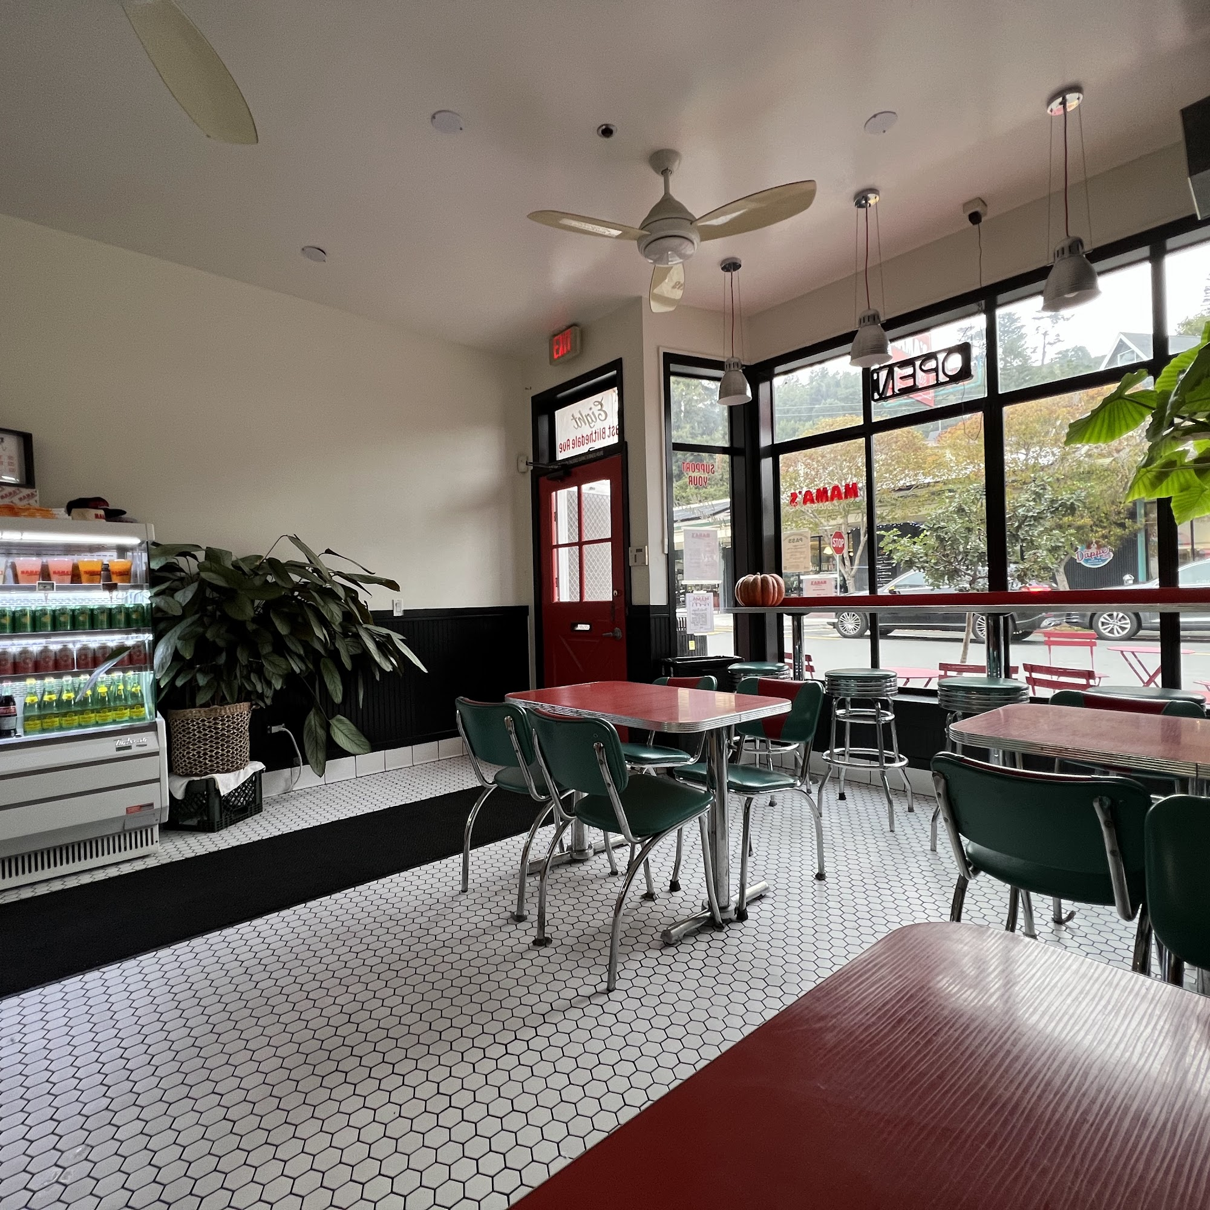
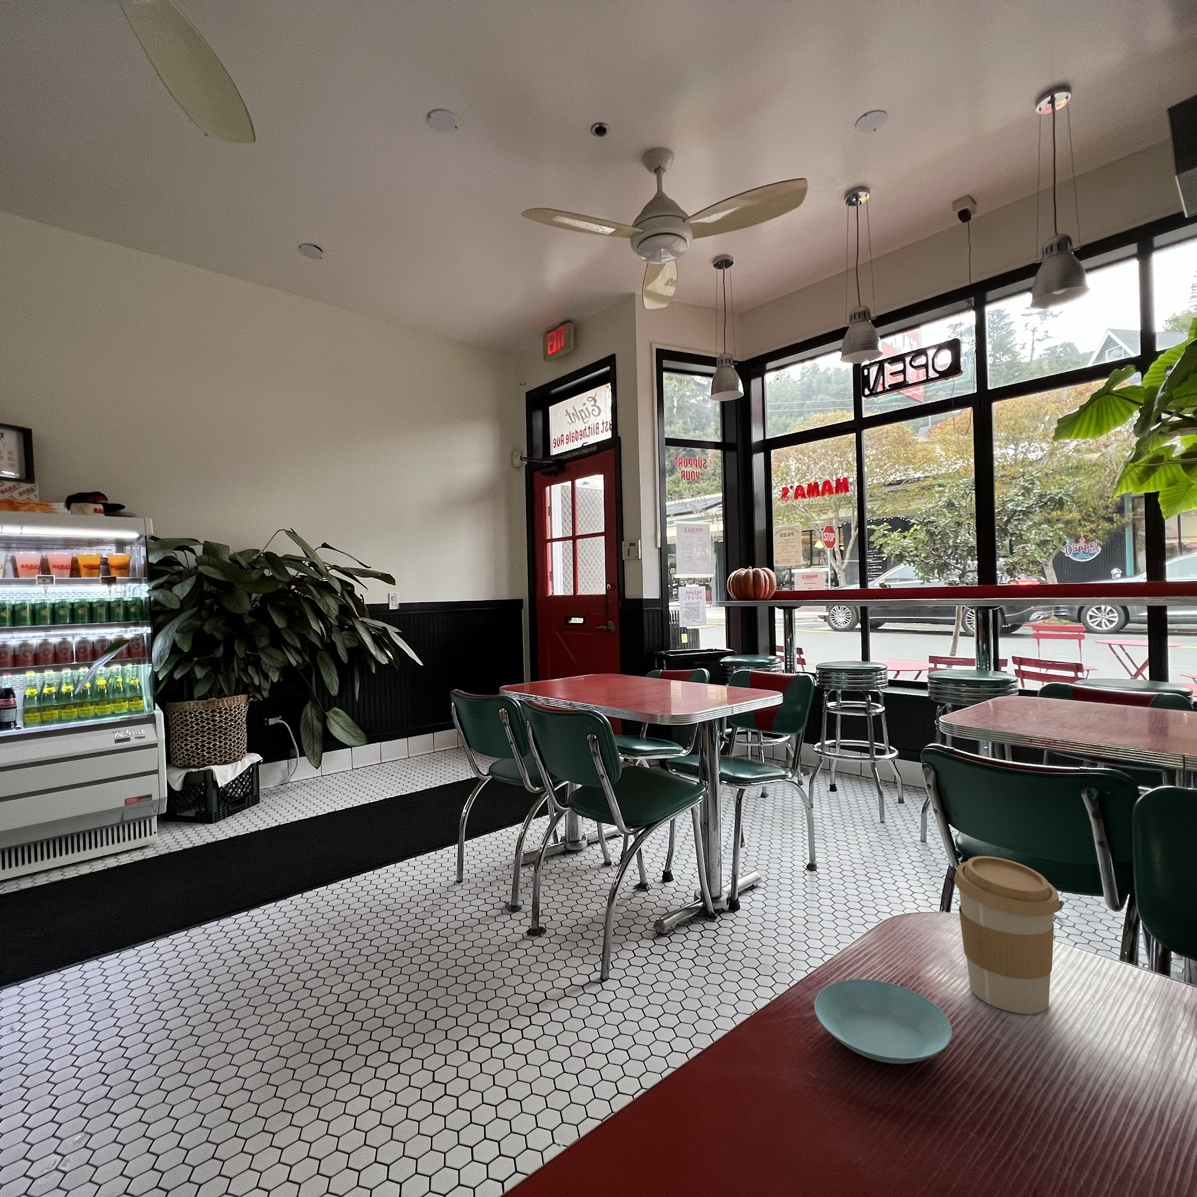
+ saucer (880, 1026)
+ coffee cup (1006, 930)
